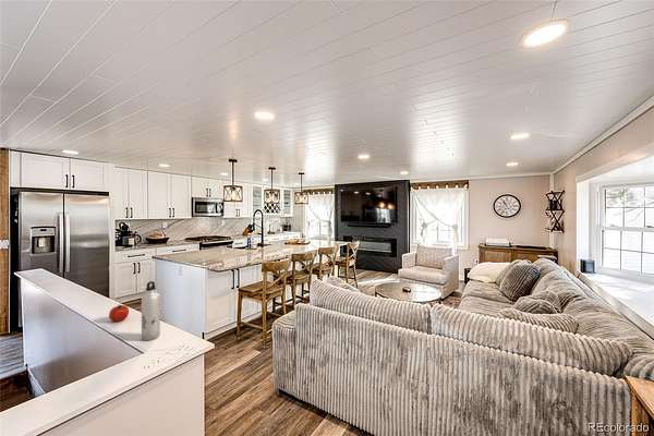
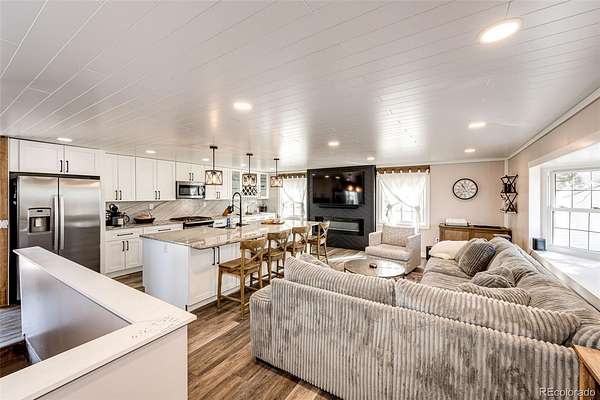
- water bottle (150, 308)
- fruit (119, 312)
